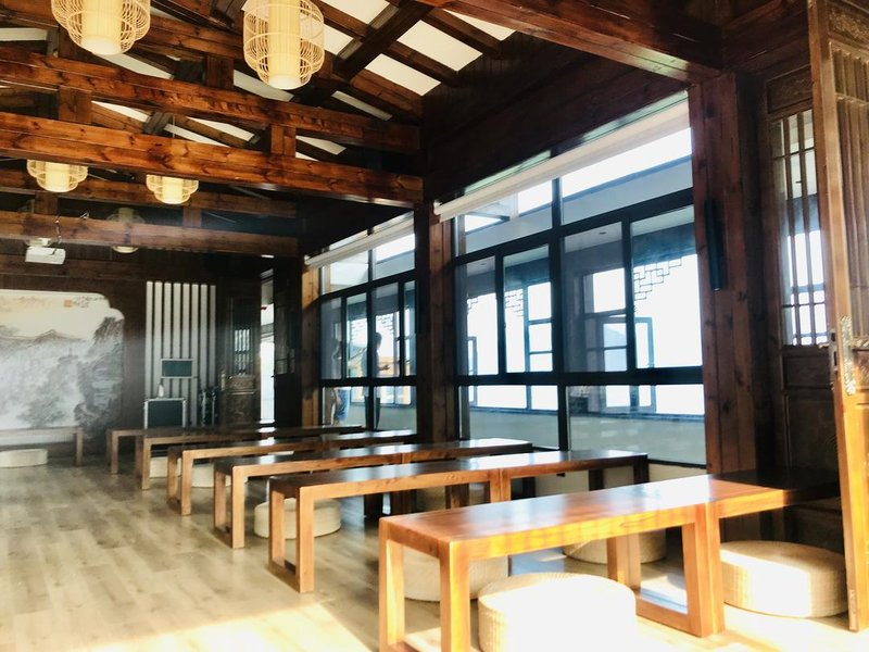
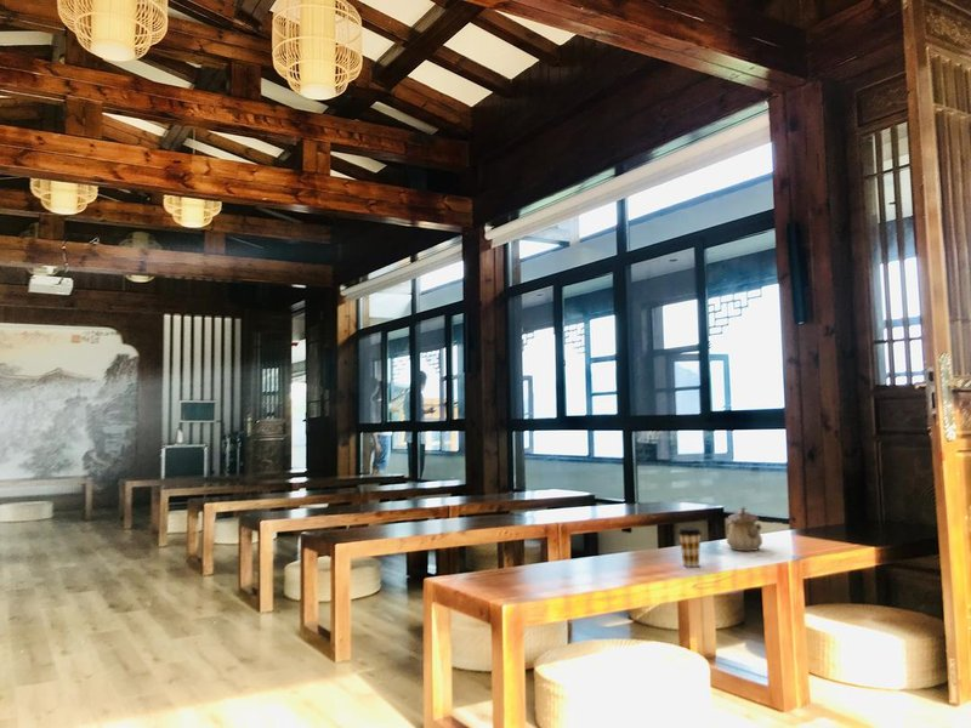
+ coffee cup (689, 546)
+ teapot (742, 527)
